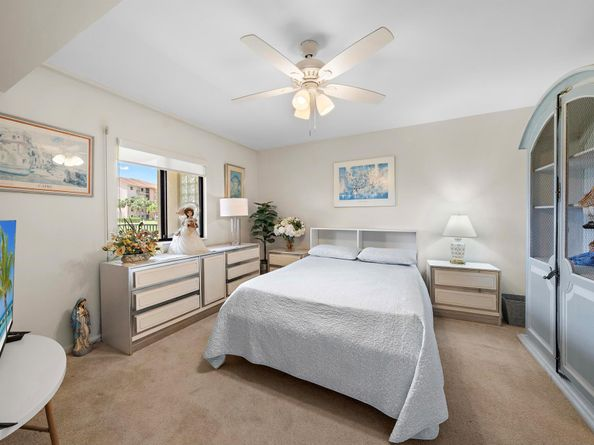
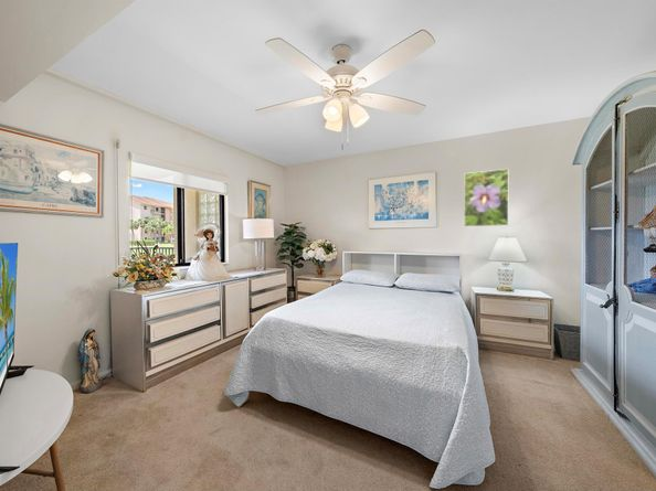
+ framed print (485, 199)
